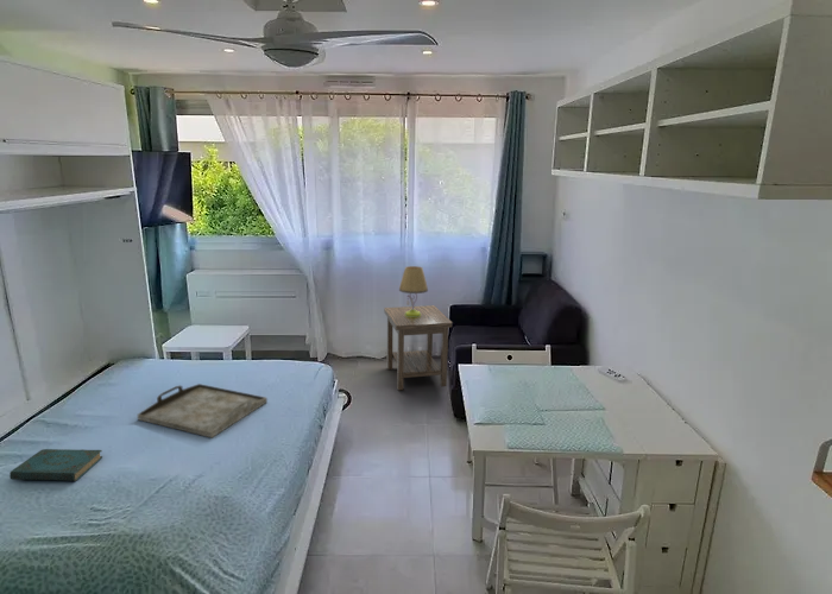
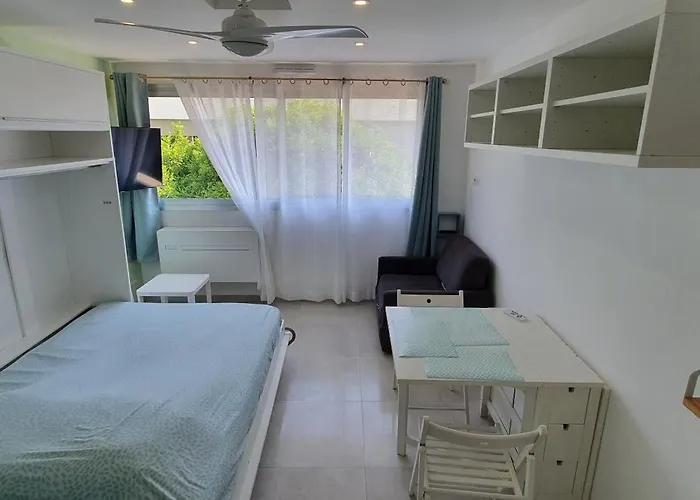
- side table (416, 350)
- book (57, 465)
- serving tray (204, 403)
- table lamp (412, 291)
